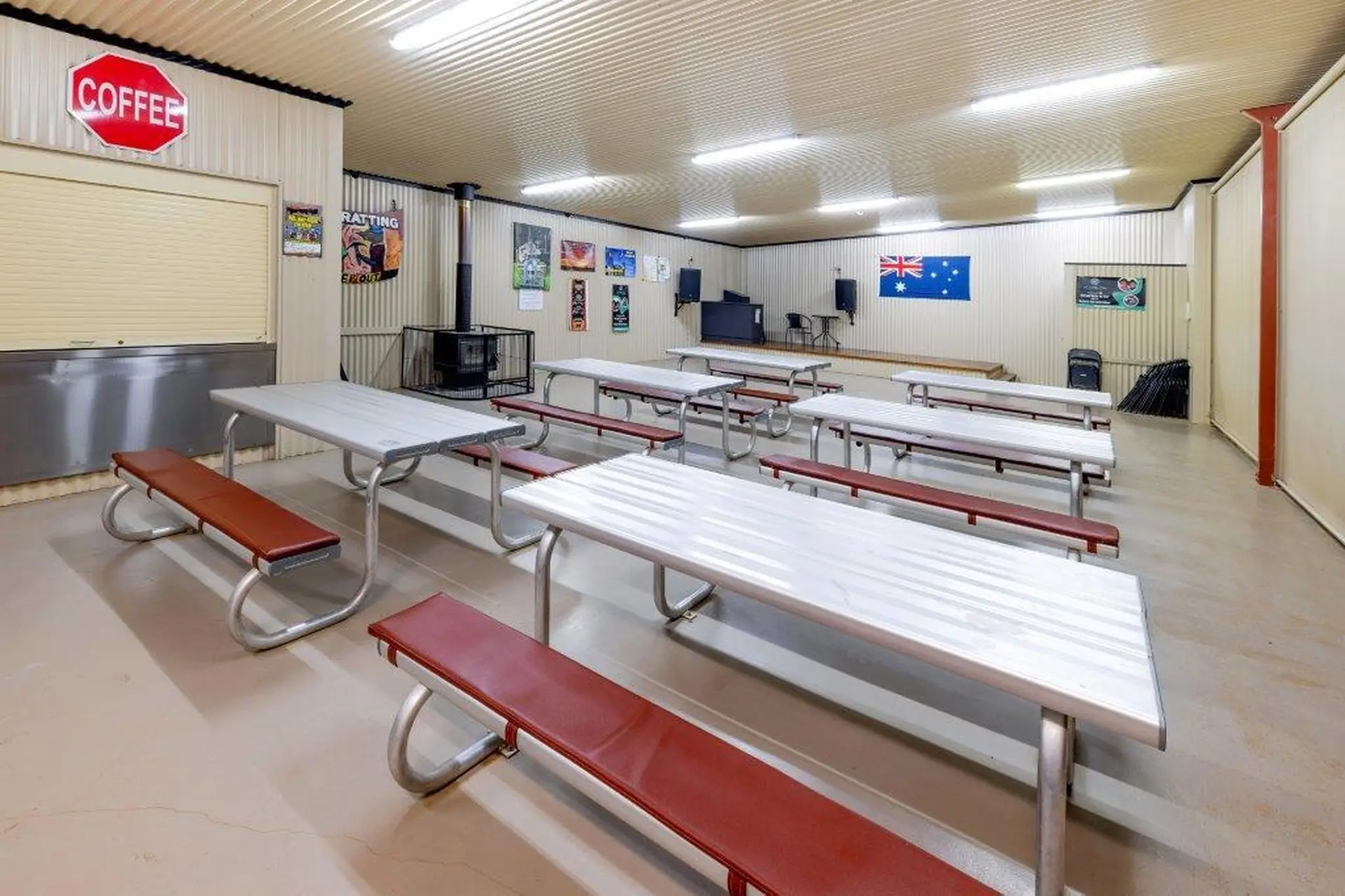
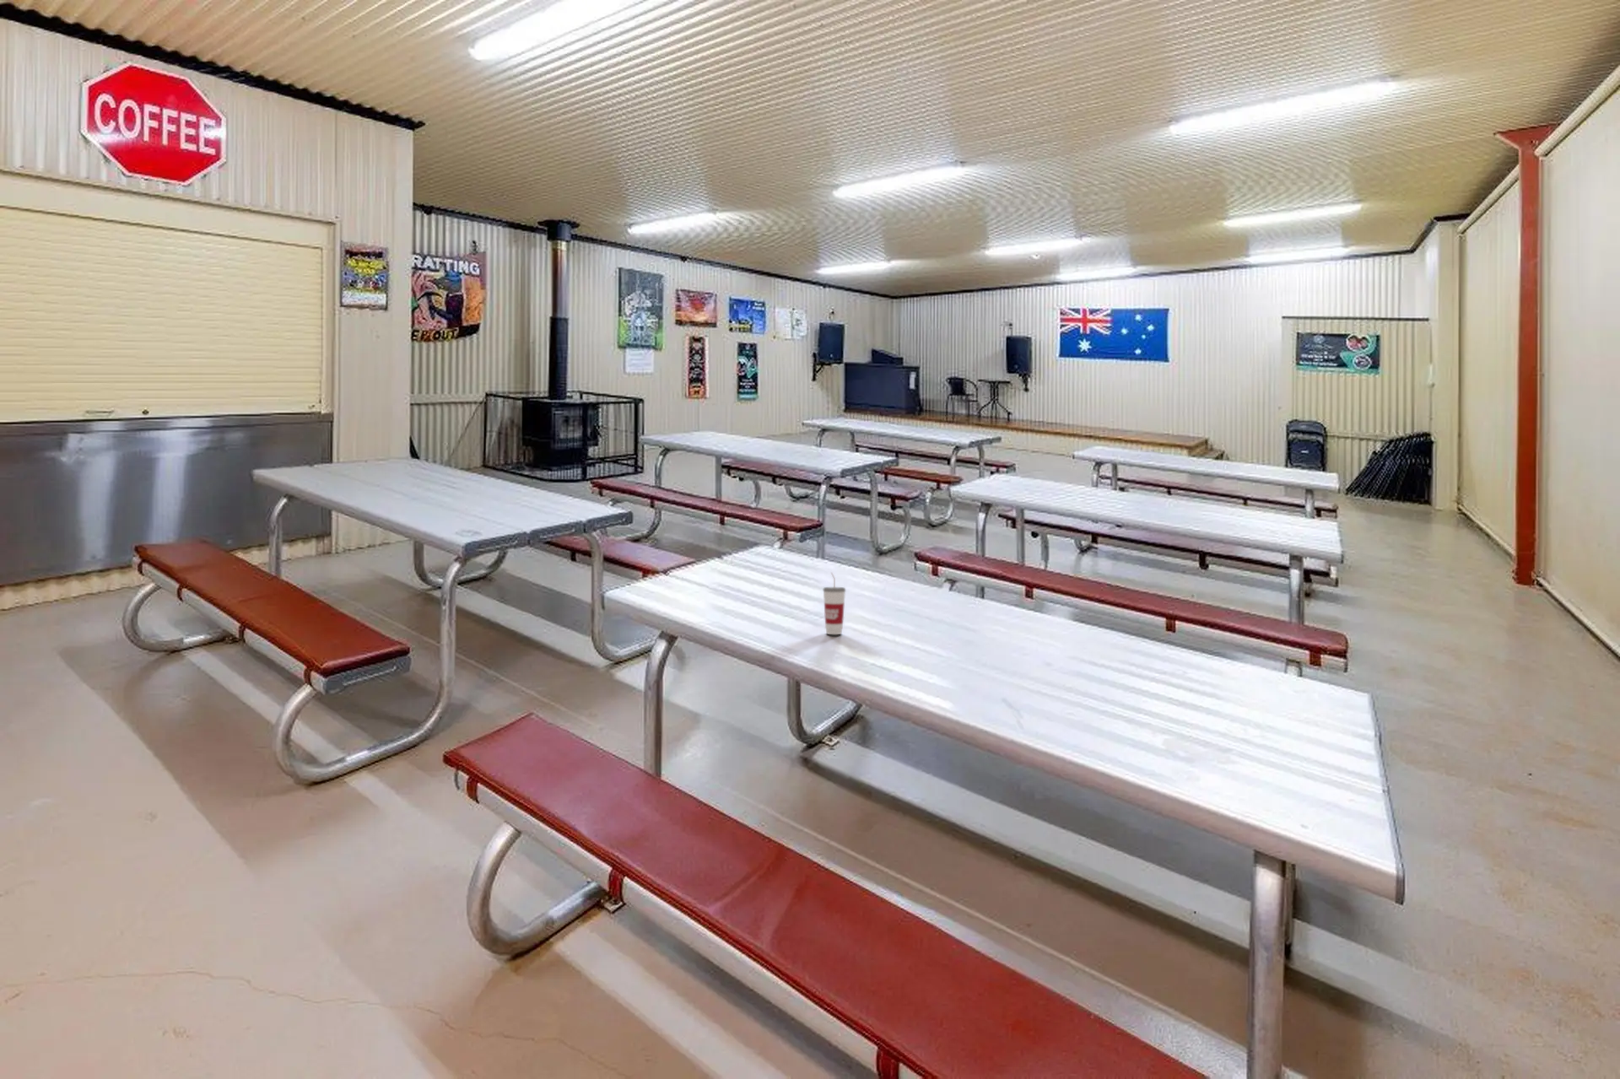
+ cup (833, 602)
